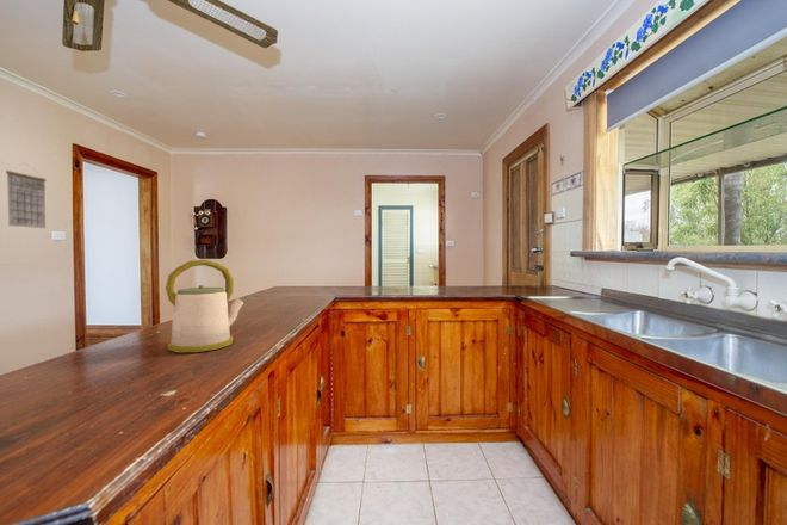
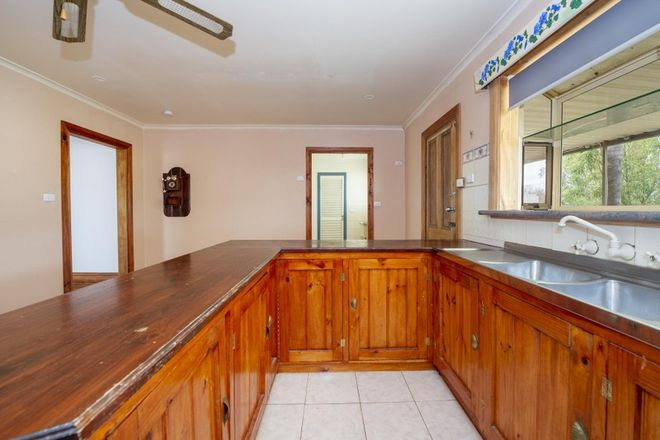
- kettle (207, 301)
- calendar (26, 194)
